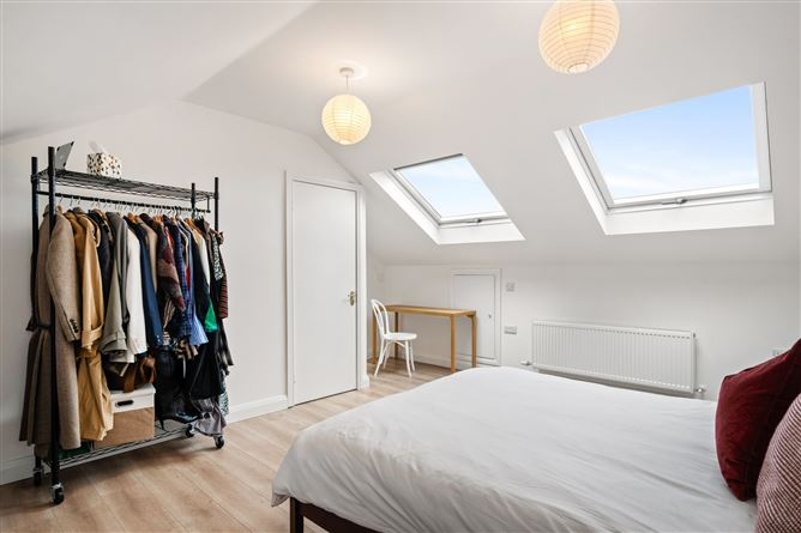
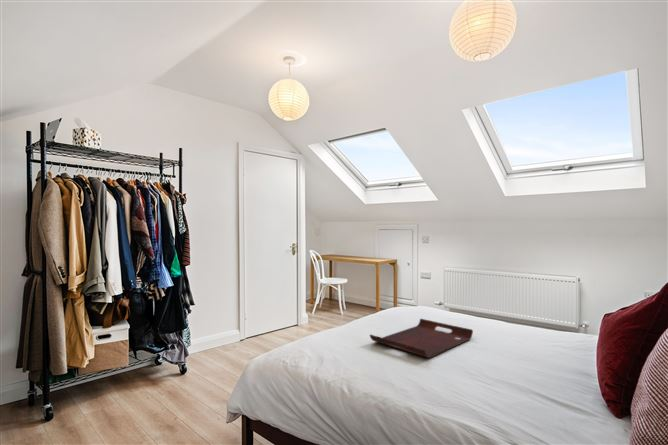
+ serving tray (422, 336)
